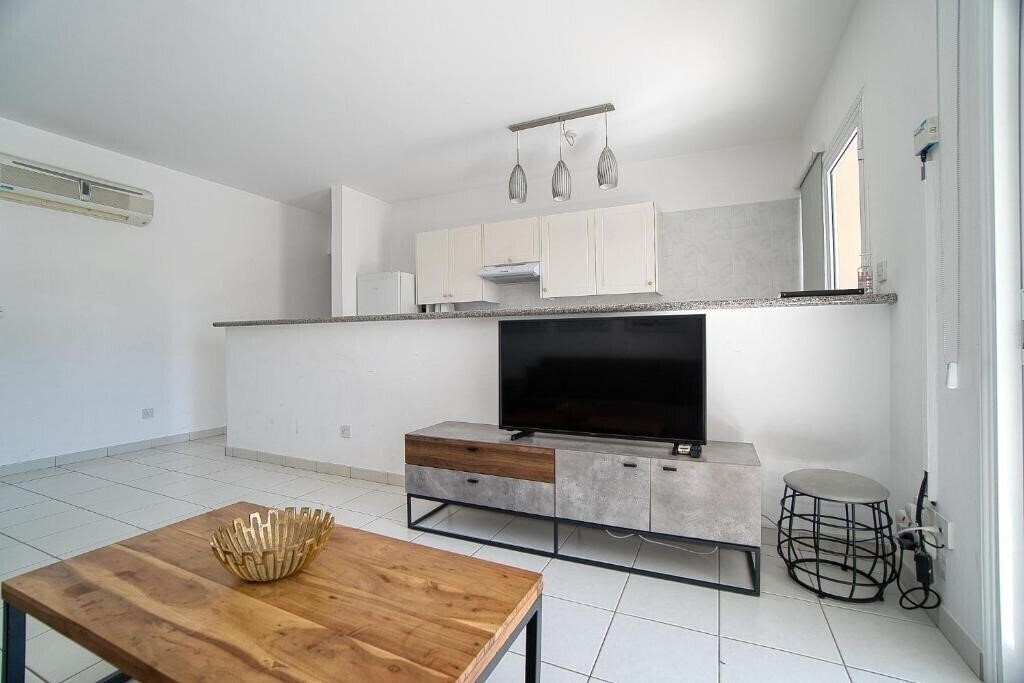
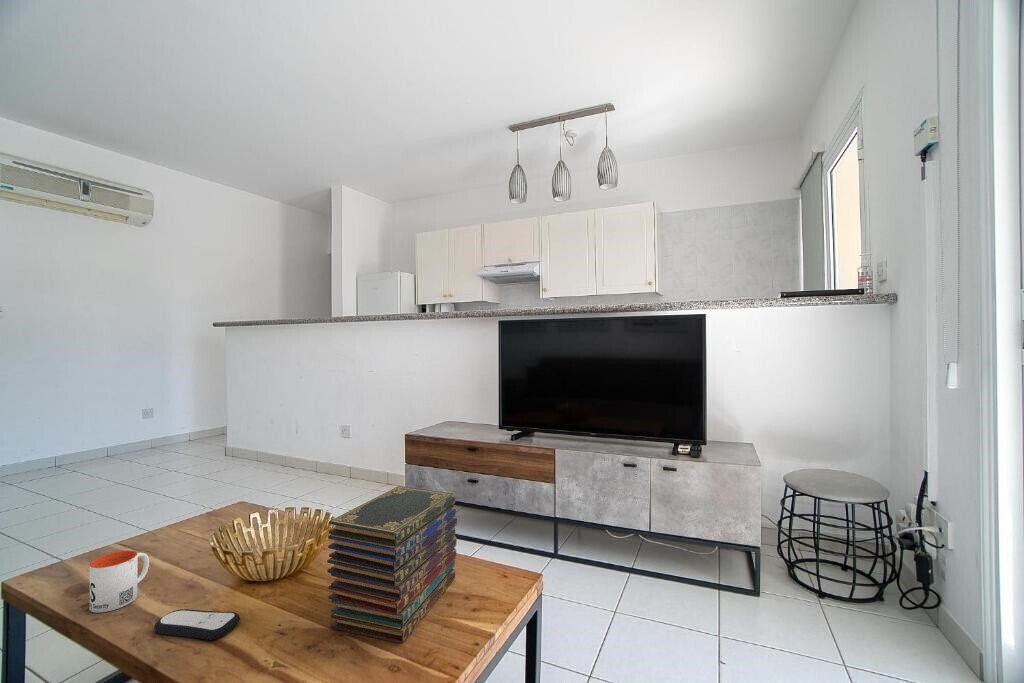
+ mug (122, 576)
+ remote control (196, 622)
+ book stack (397, 553)
